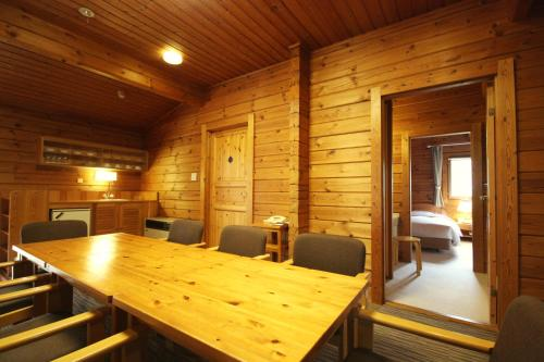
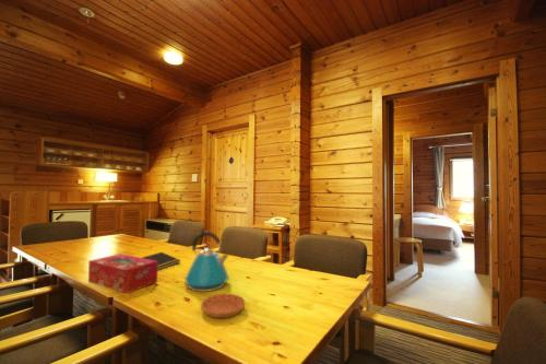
+ tissue box (122, 271)
+ kettle (205, 257)
+ saucer (223, 306)
+ notepad (155, 260)
